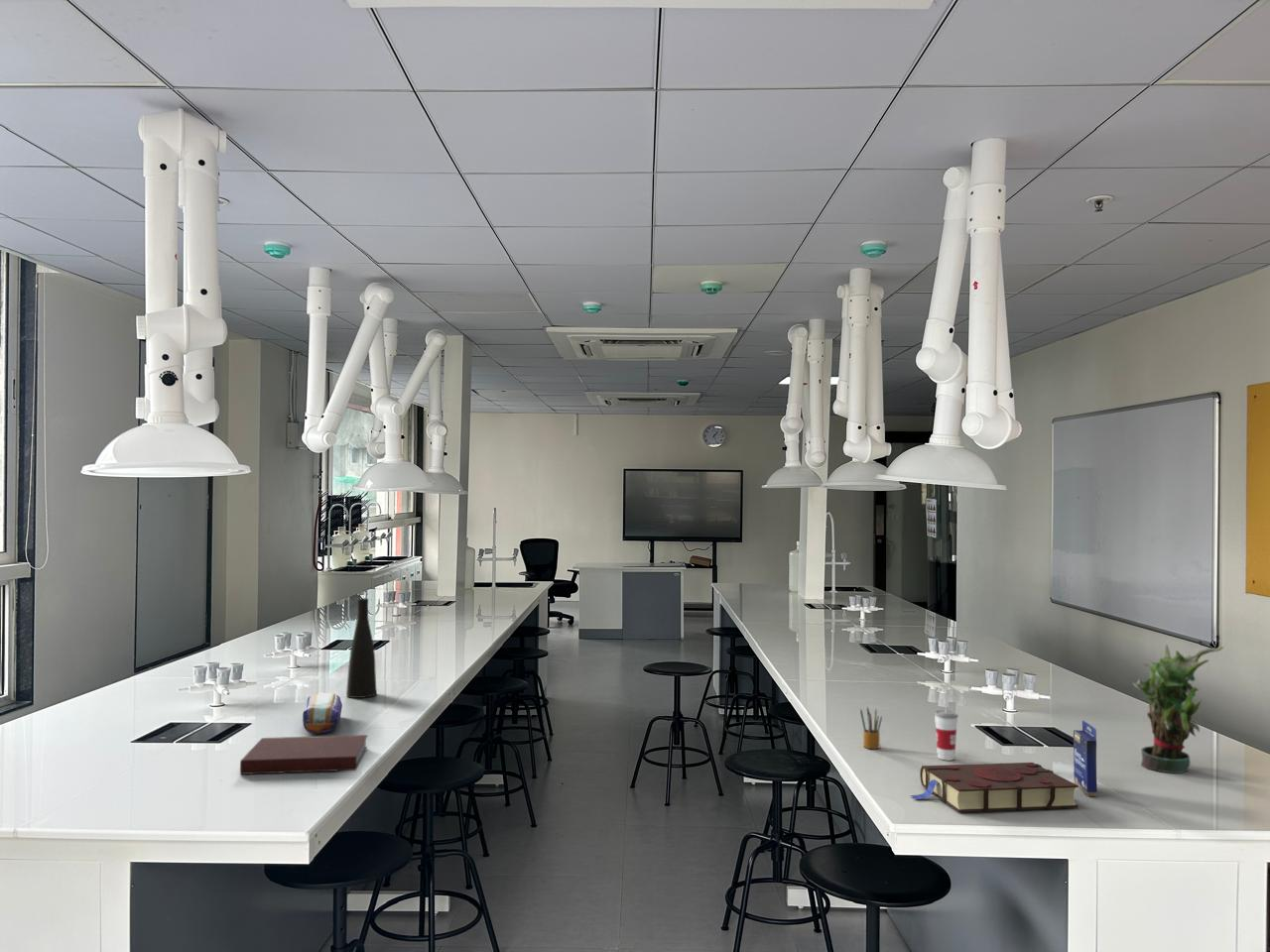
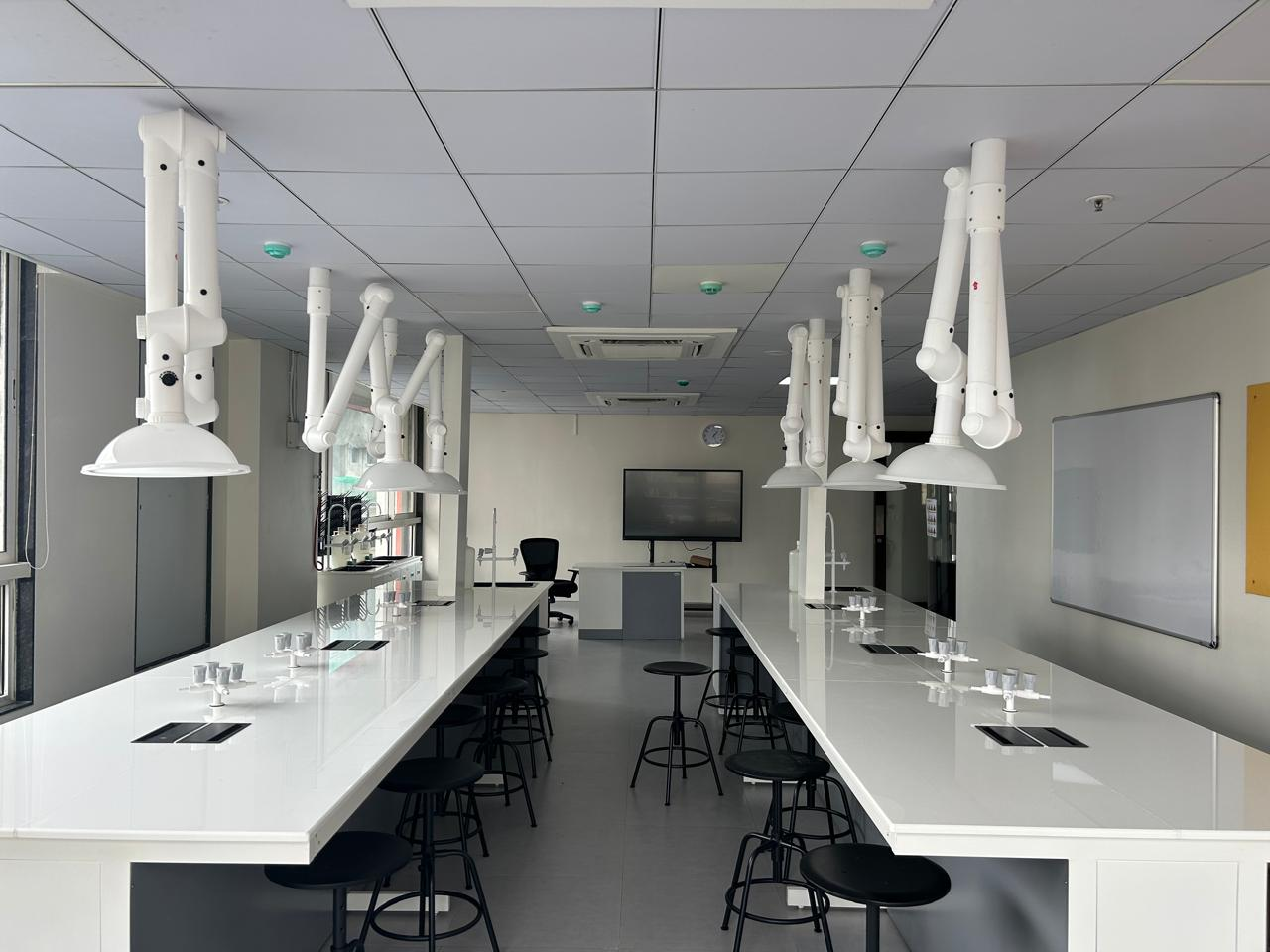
- vase (362, 647)
- cup (946, 727)
- book (985, 785)
- notebook (307, 753)
- potted plant (1178, 706)
- small box (1084, 757)
- pencil case (322, 710)
- pencil box (870, 727)
